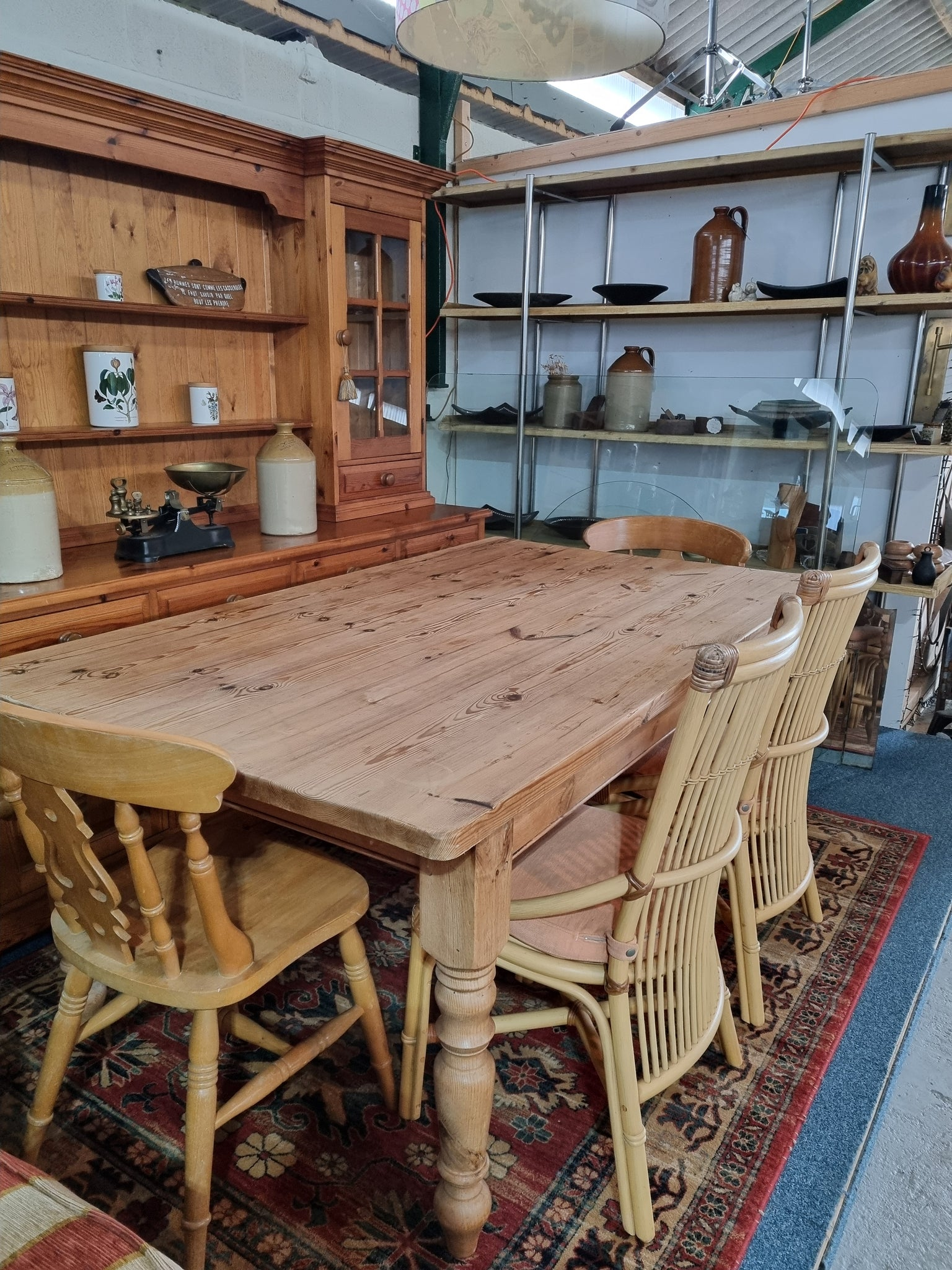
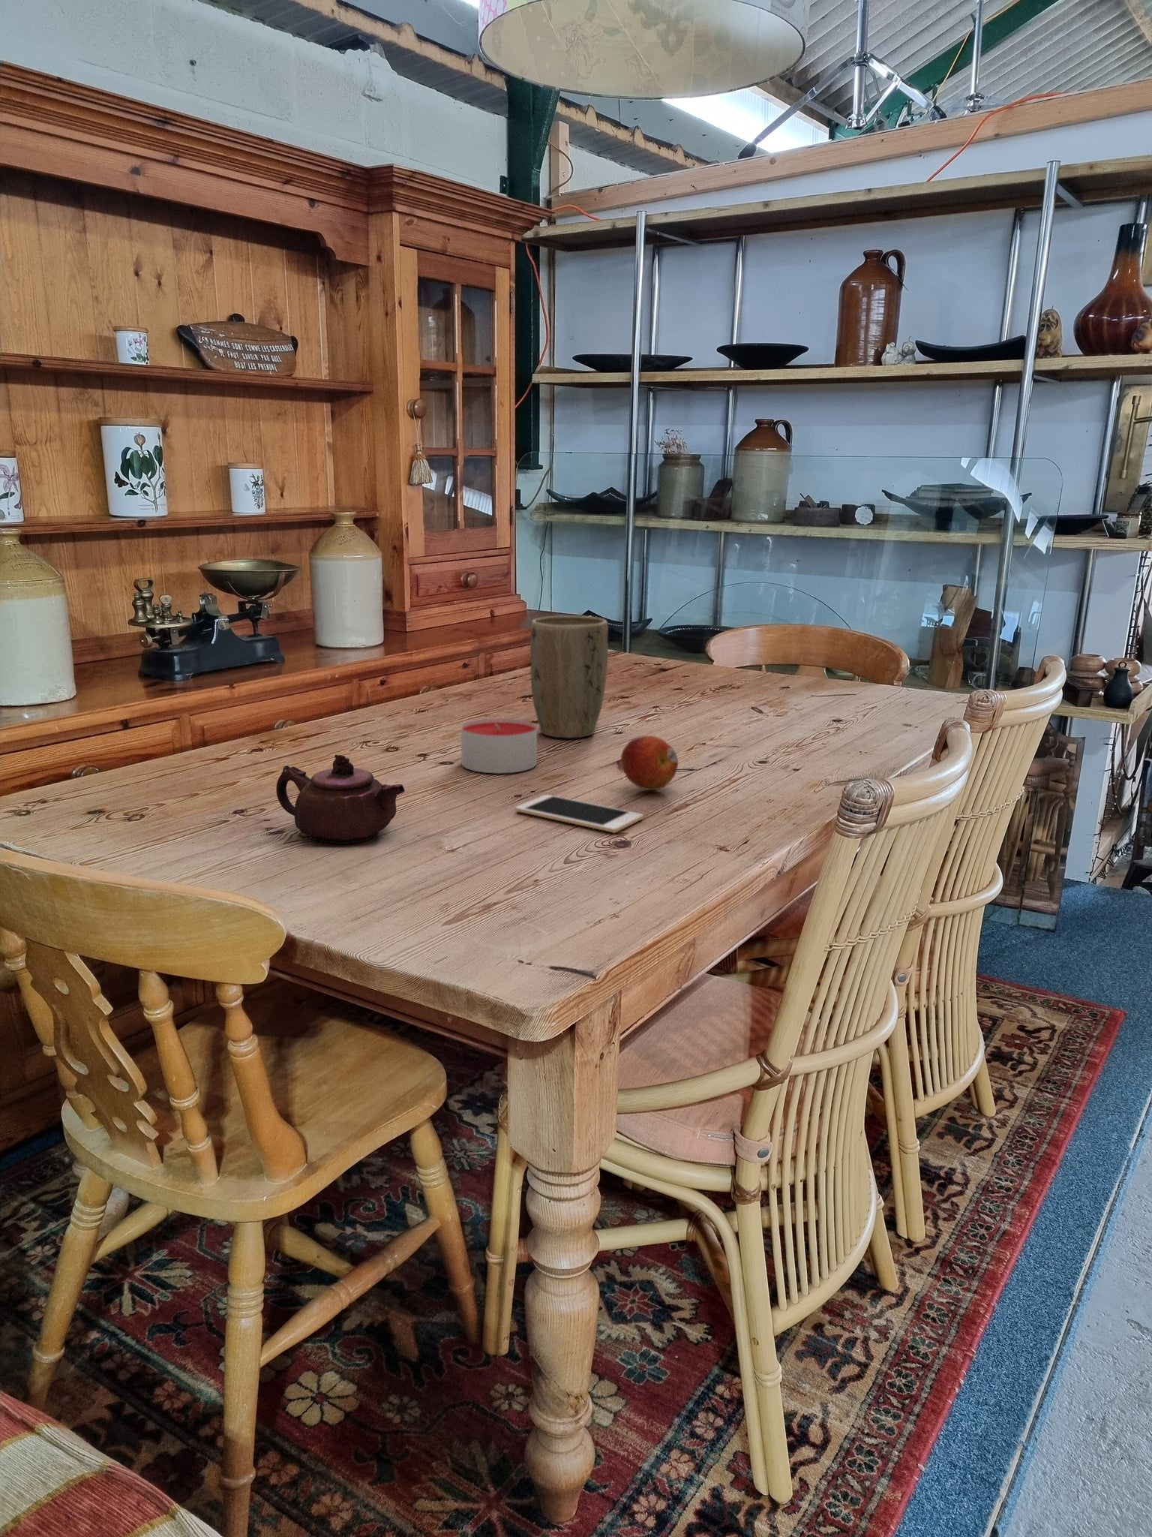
+ teapot (340, 793)
+ candle (499, 744)
+ plant pot (569, 677)
+ cell phone (578, 813)
+ fruit (650, 764)
